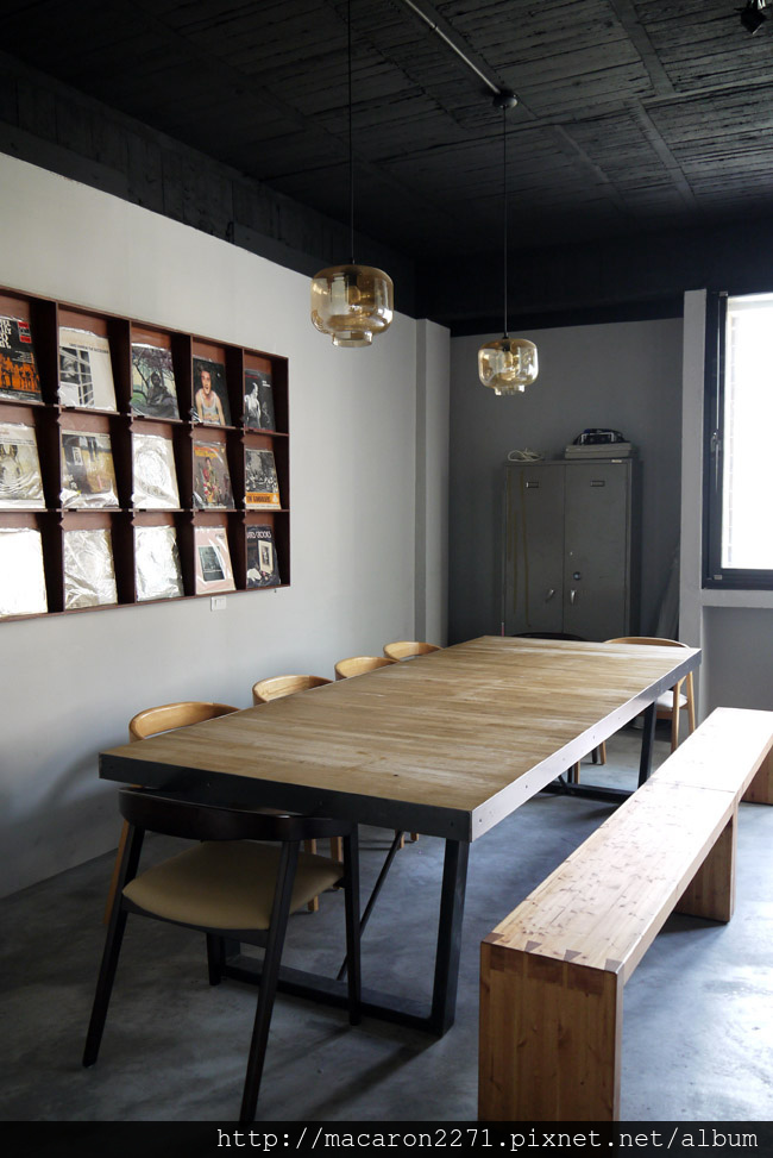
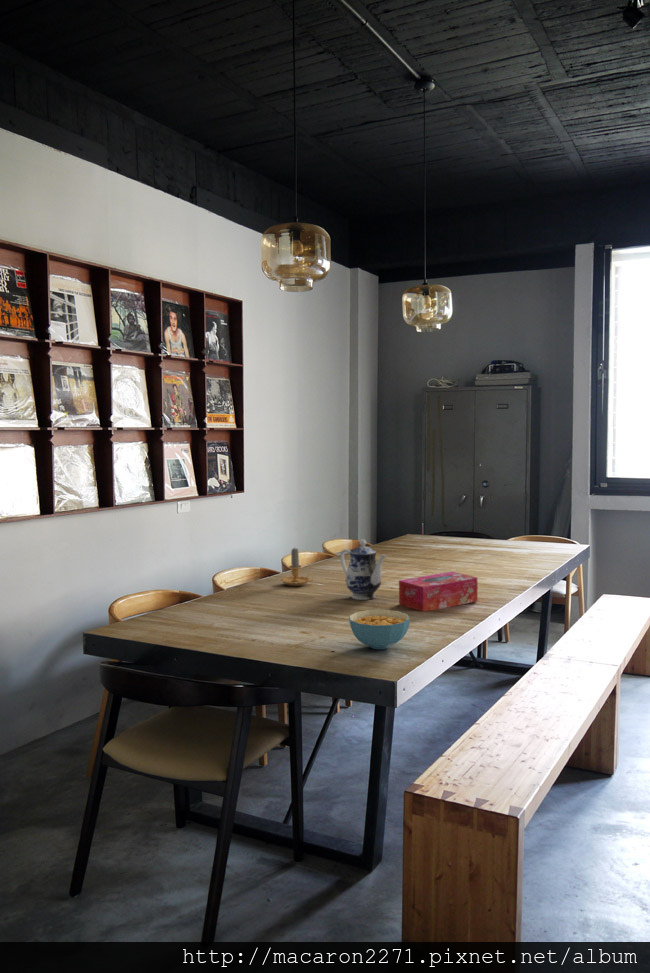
+ cereal bowl (379, 631)
+ candle (298, 565)
+ teapot (363, 568)
+ tissue box (438, 590)
